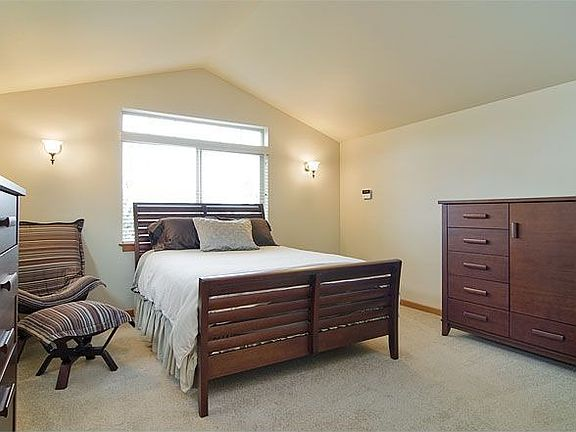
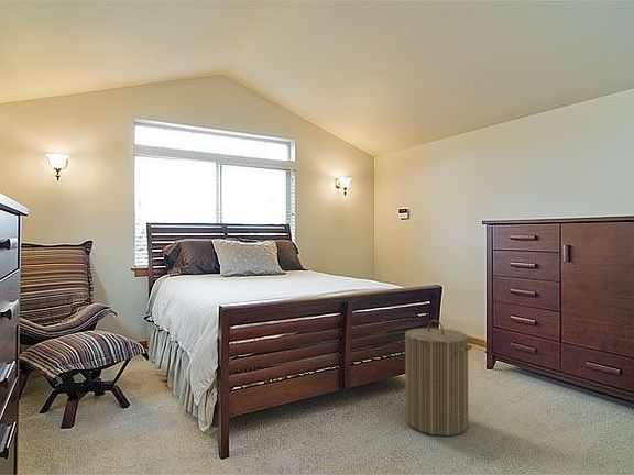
+ laundry hamper (436, 371)
